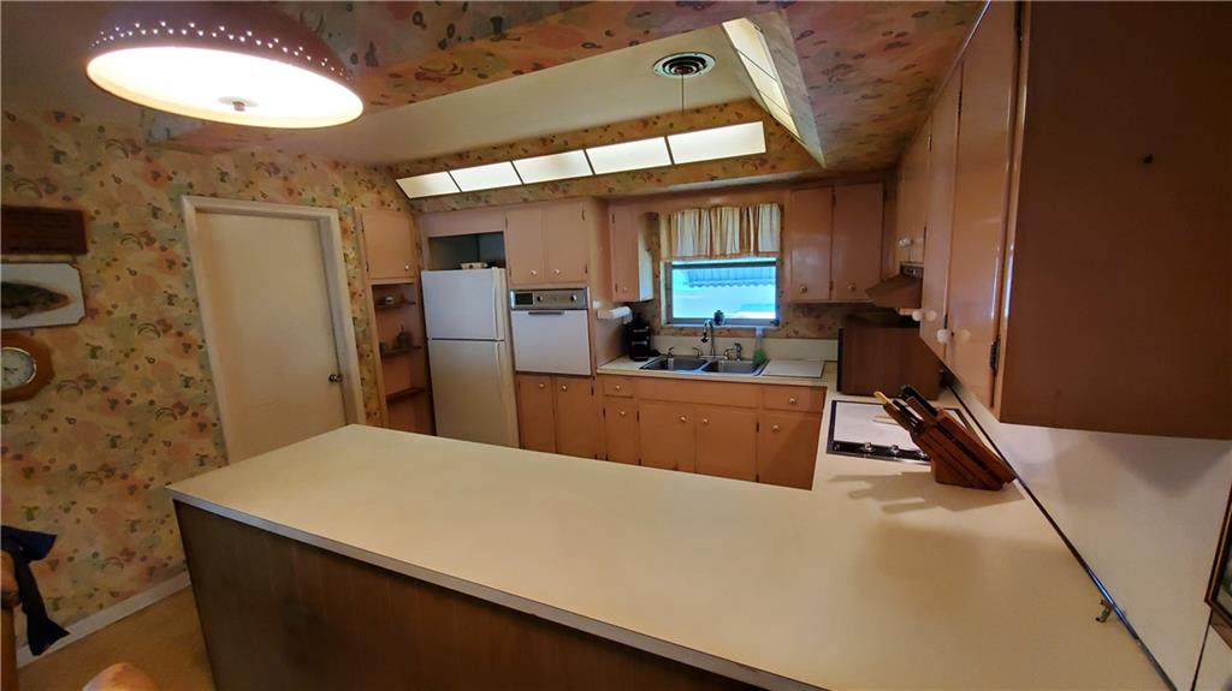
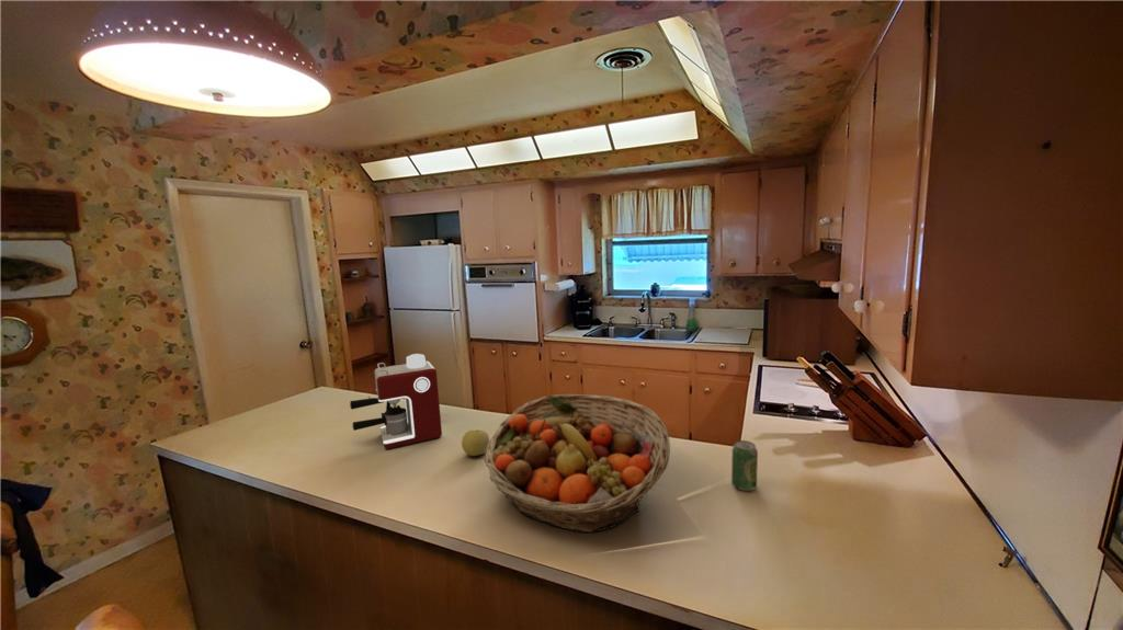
+ coffee maker (394, 399)
+ beverage can (744, 465)
+ apple (475, 442)
+ fruit basket (575, 455)
